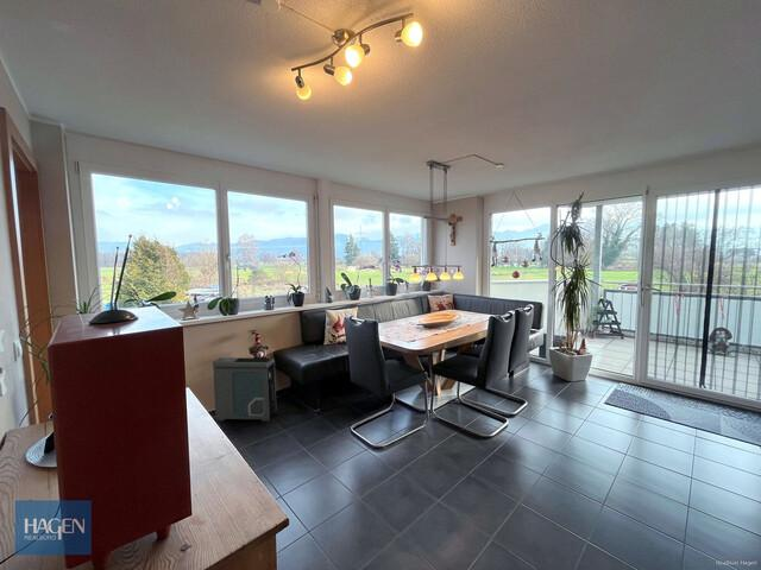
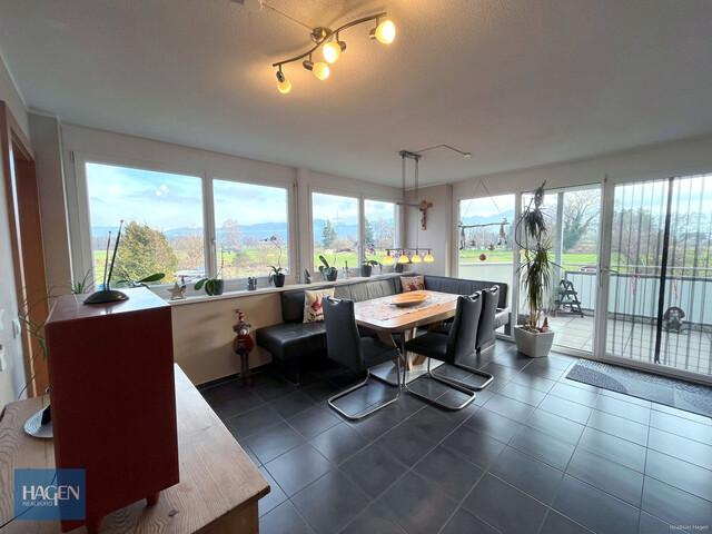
- air purifier (245, 387)
